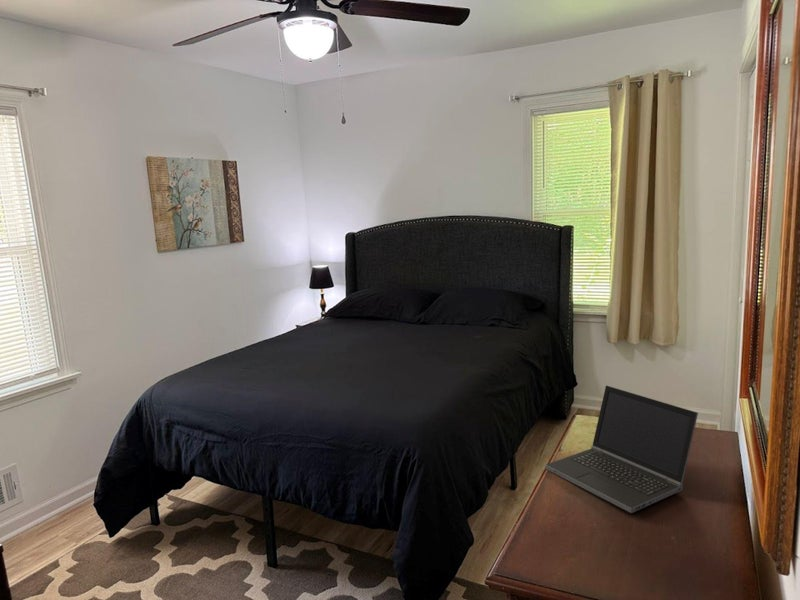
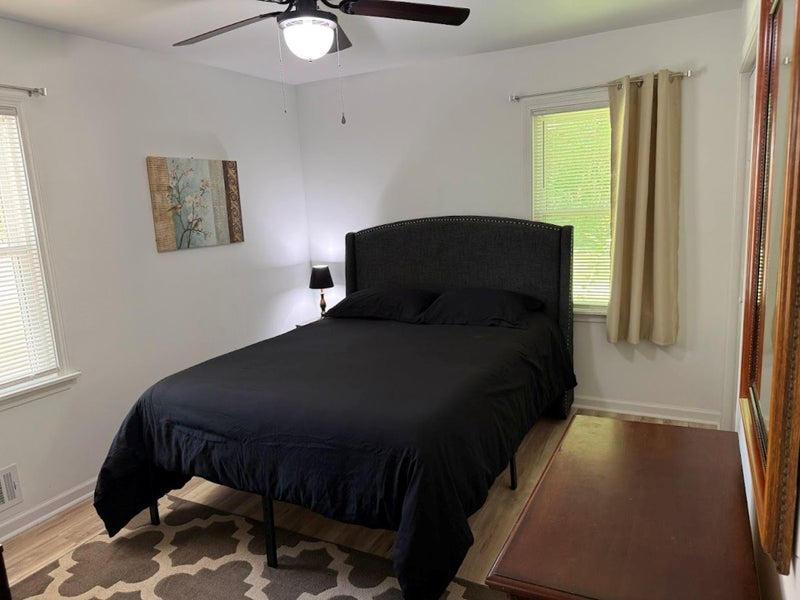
- laptop computer (617, 442)
